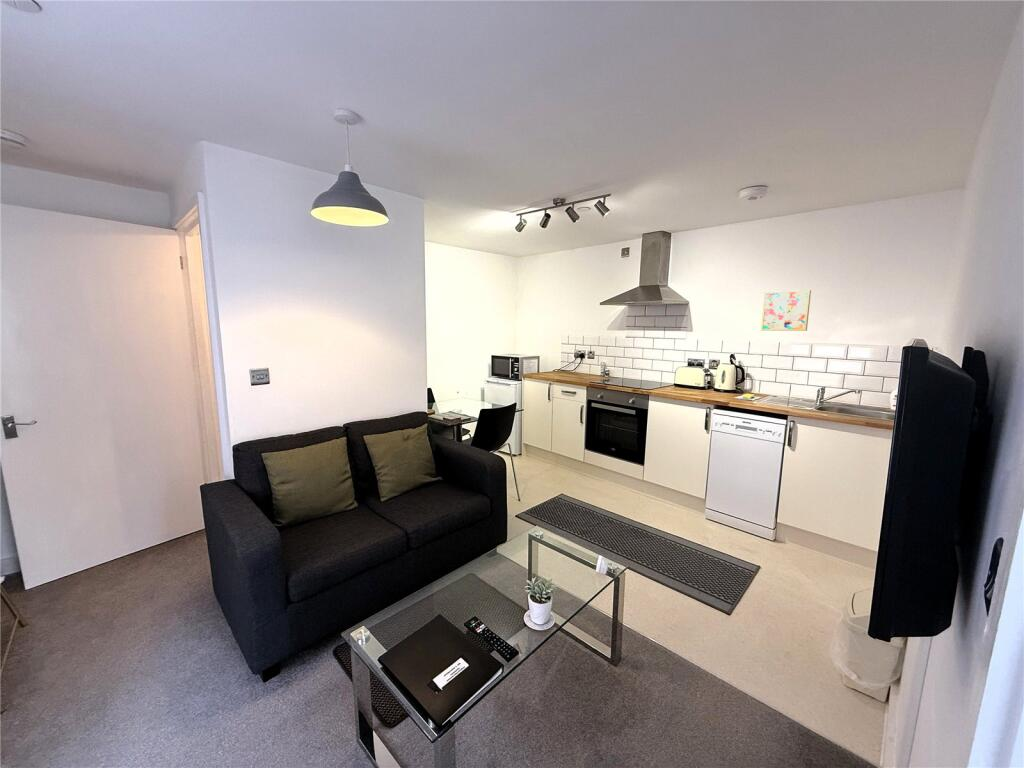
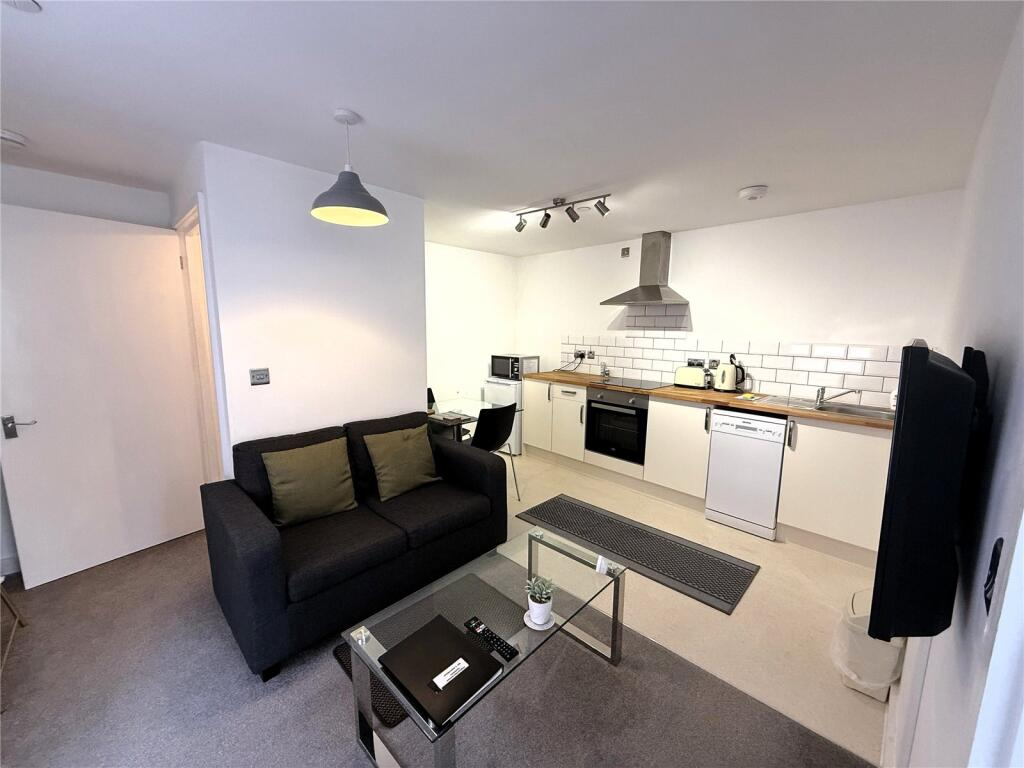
- wall art (785, 311)
